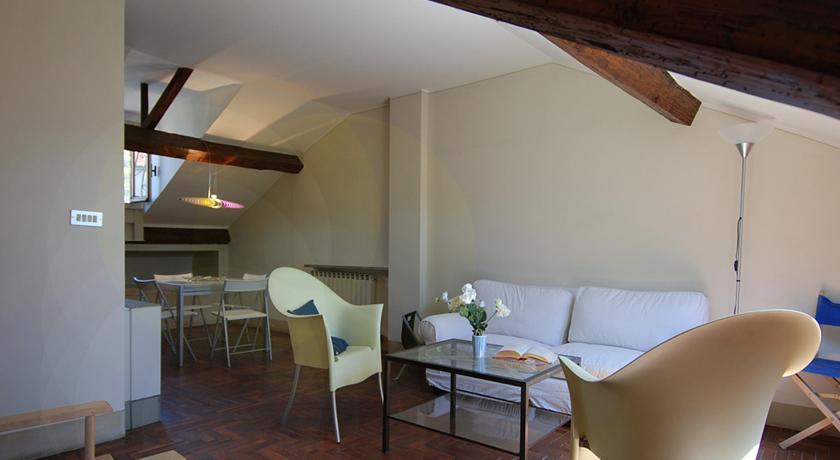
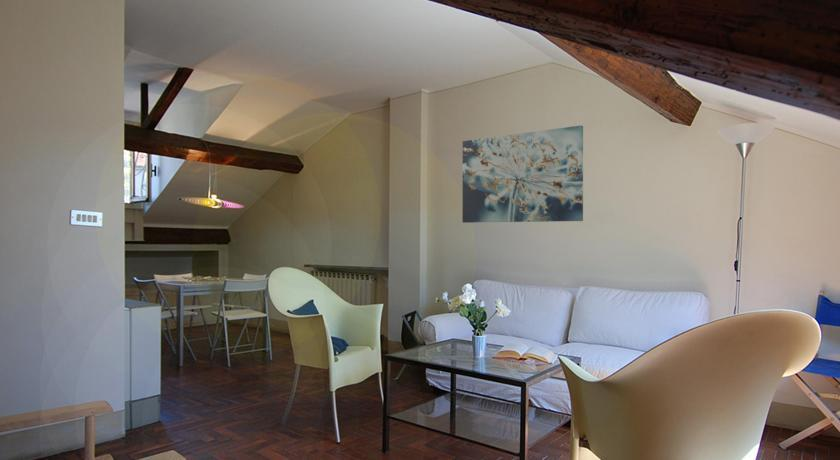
+ wall art (518, 178)
